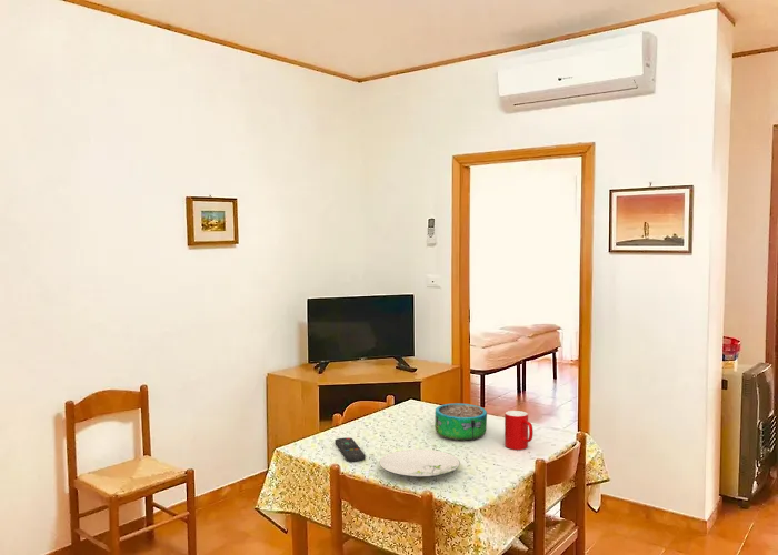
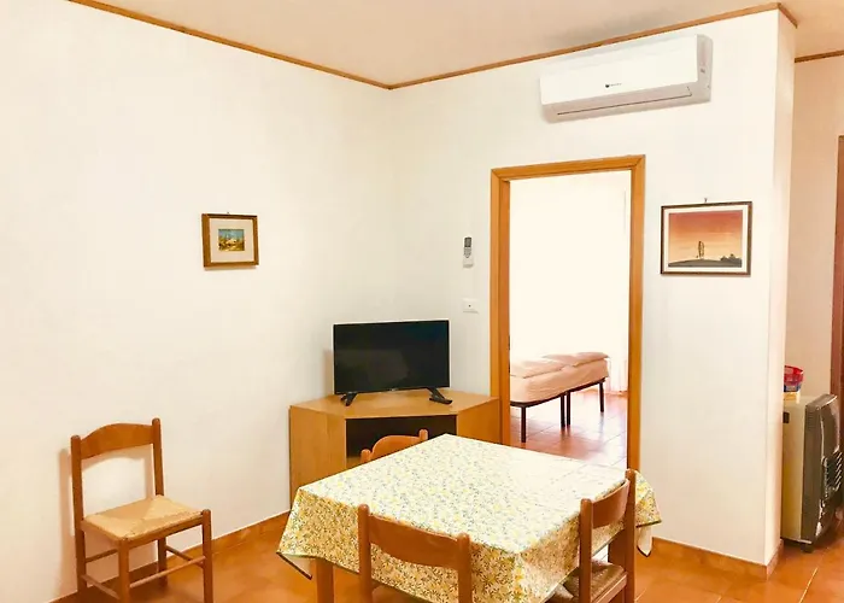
- plate (419, 466)
- remote control (349, 448)
- decorative bowl (460, 422)
- cup (518, 431)
